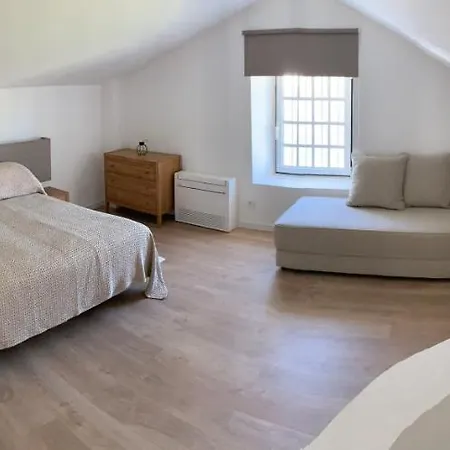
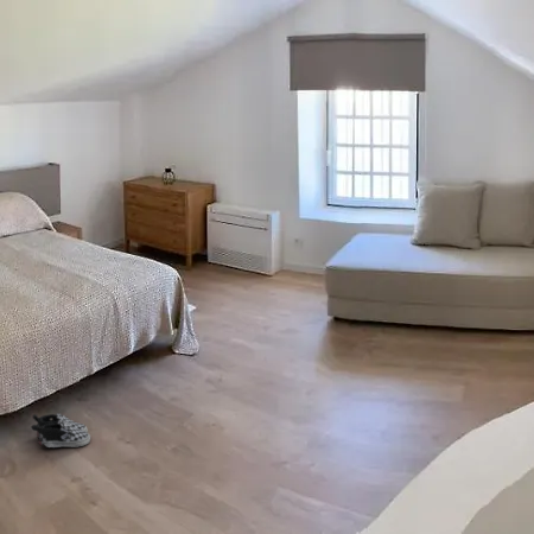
+ shoe (59, 427)
